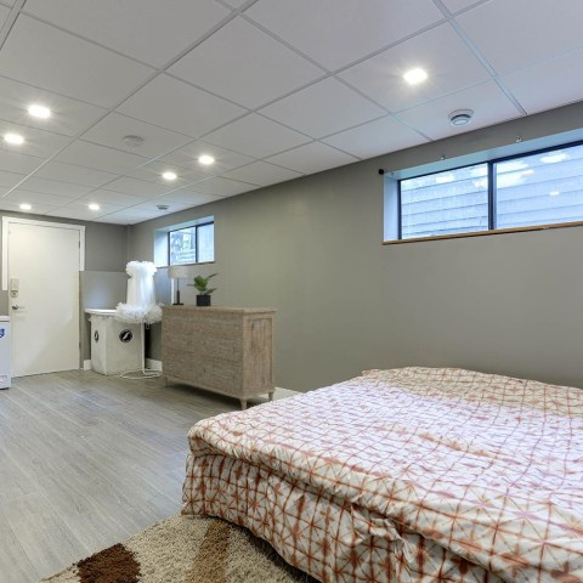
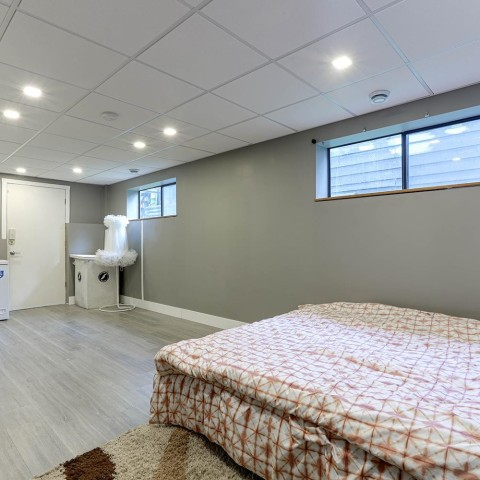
- potted plant (204, 289)
- dresser (213, 350)
- table lamp (177, 285)
